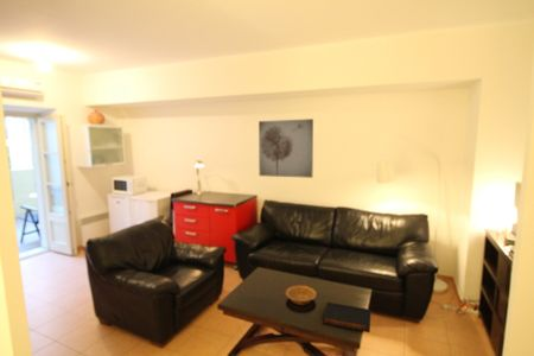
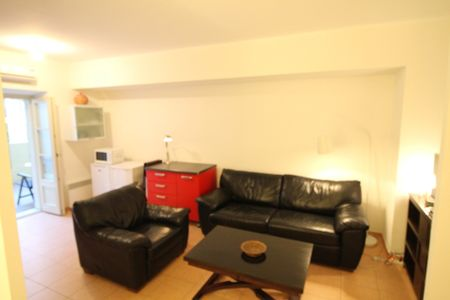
- wall art (285, 148)
- book (347, 316)
